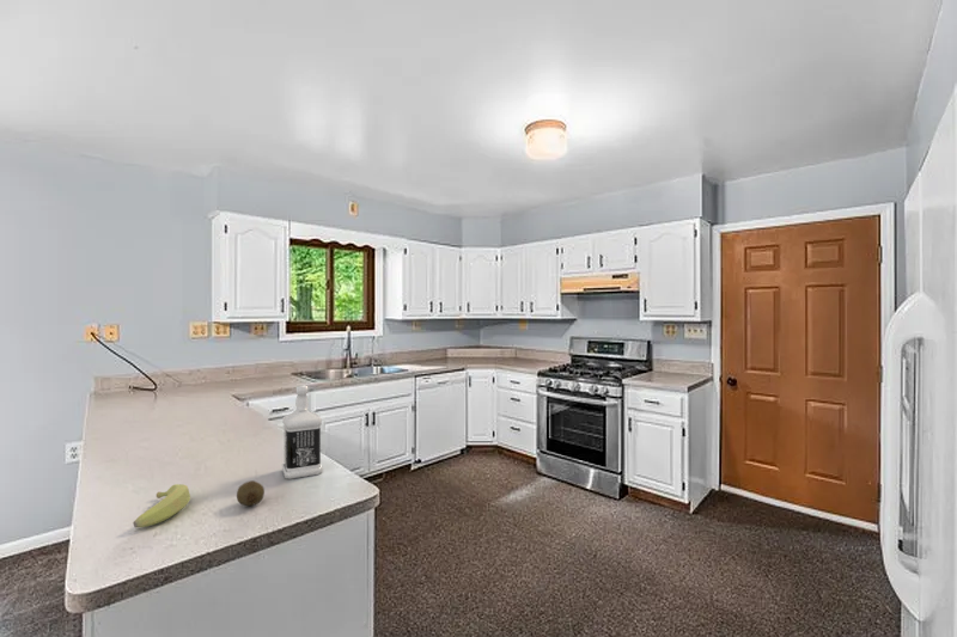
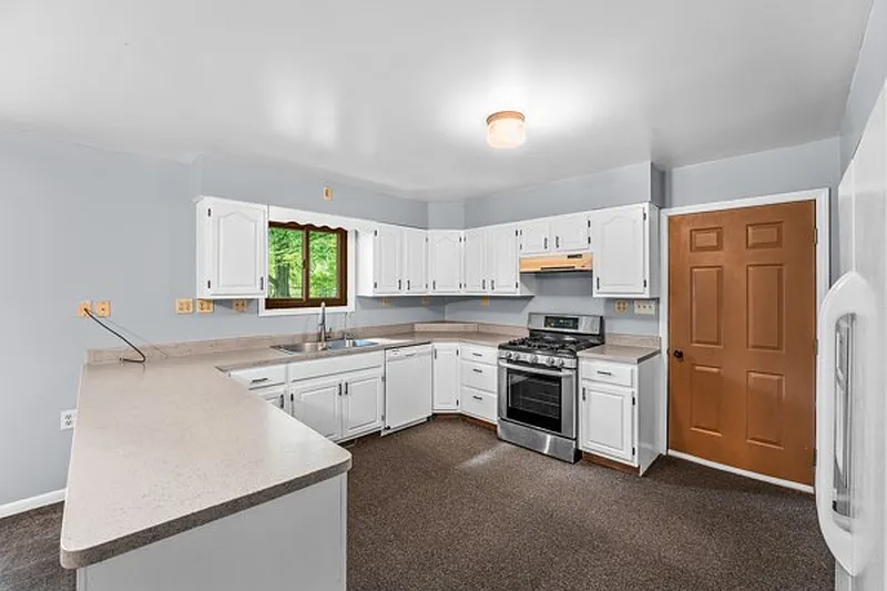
- fruit (250, 492)
- bottle (301, 428)
- banana (160, 501)
